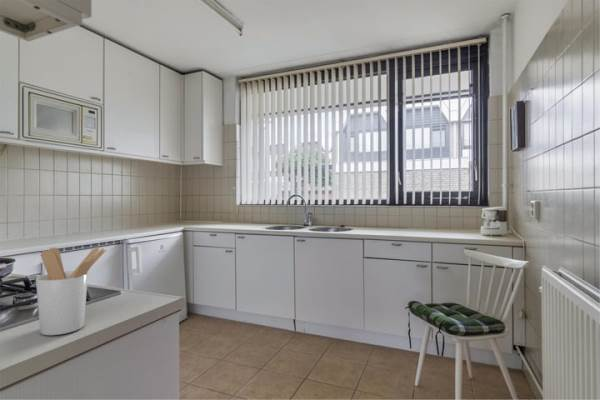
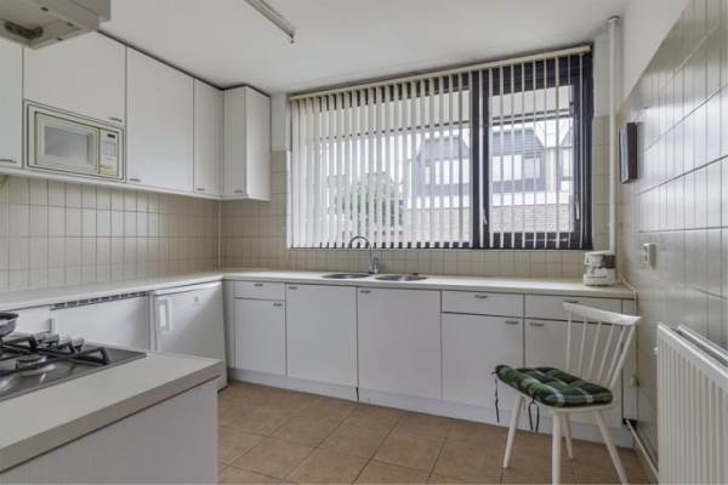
- utensil holder (74, 286)
